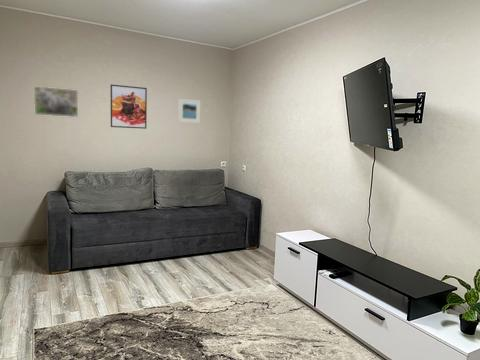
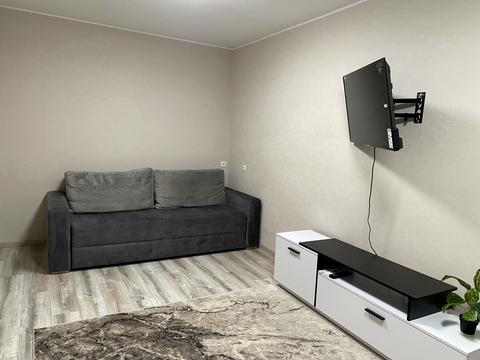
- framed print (128, 107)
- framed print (189, 111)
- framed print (56, 102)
